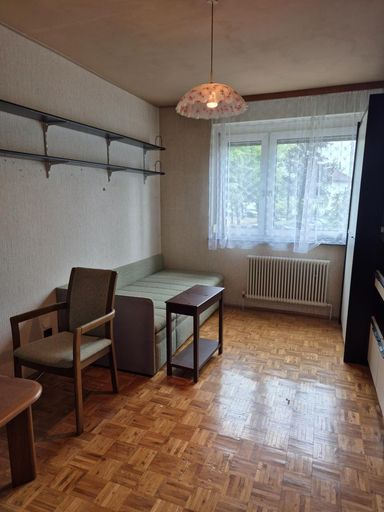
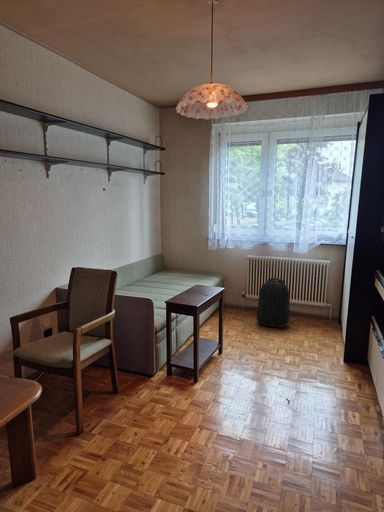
+ backpack (274, 301)
